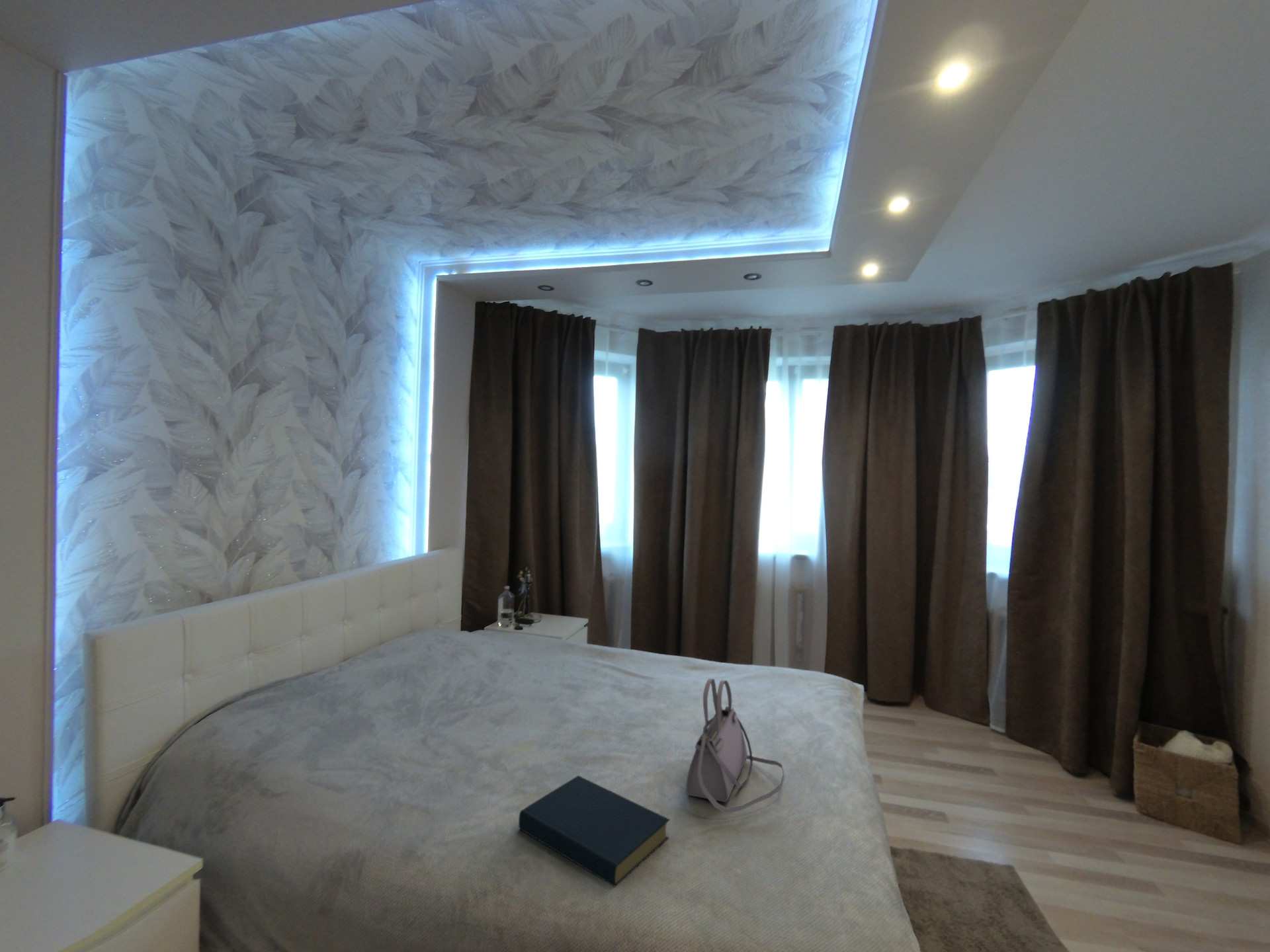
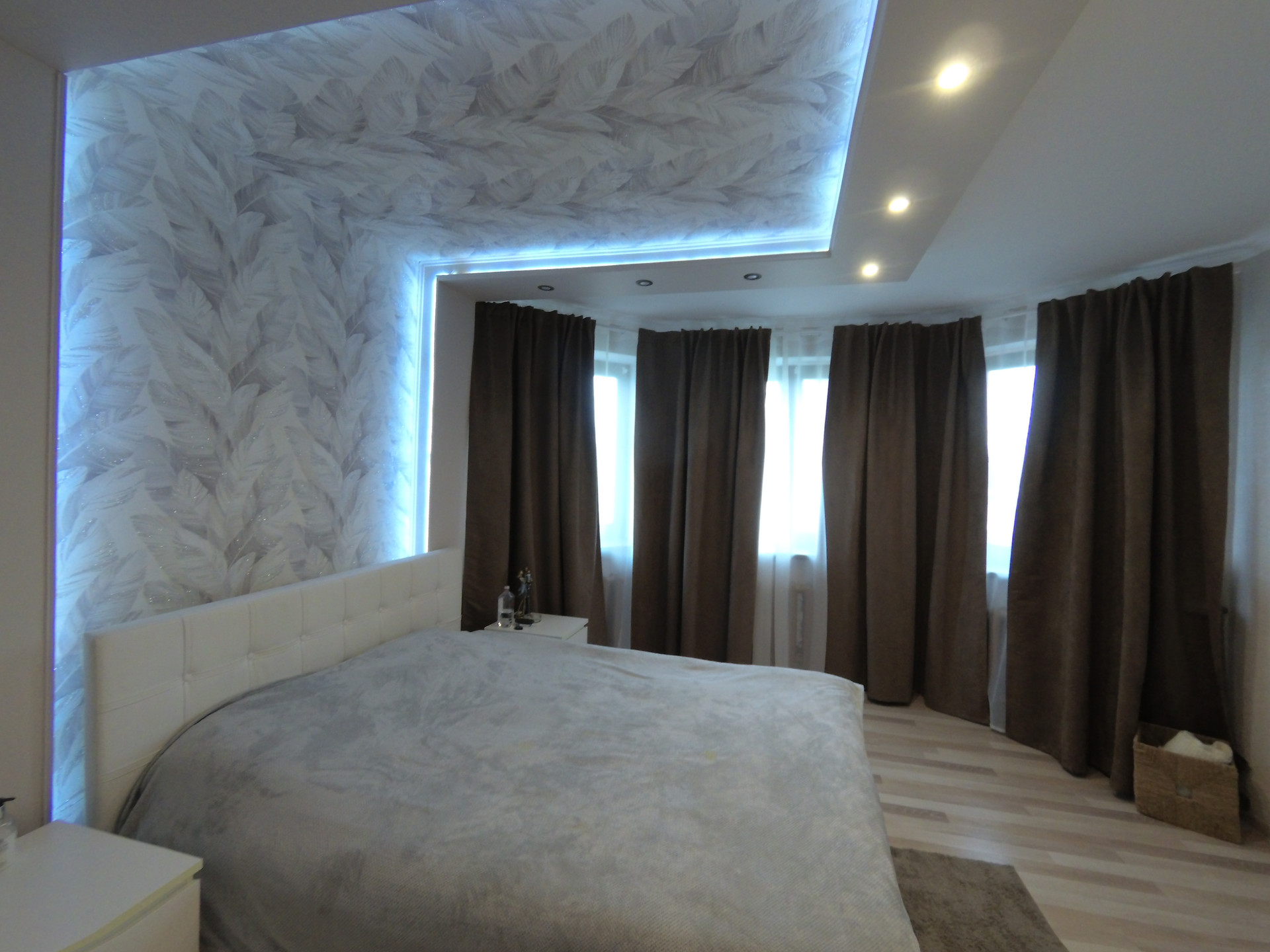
- hardback book (593, 824)
- handbag (734, 735)
